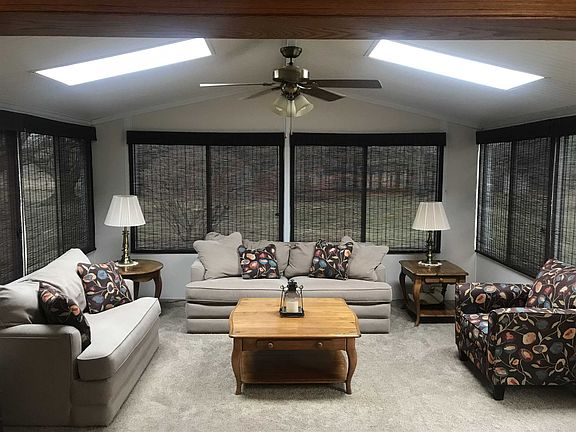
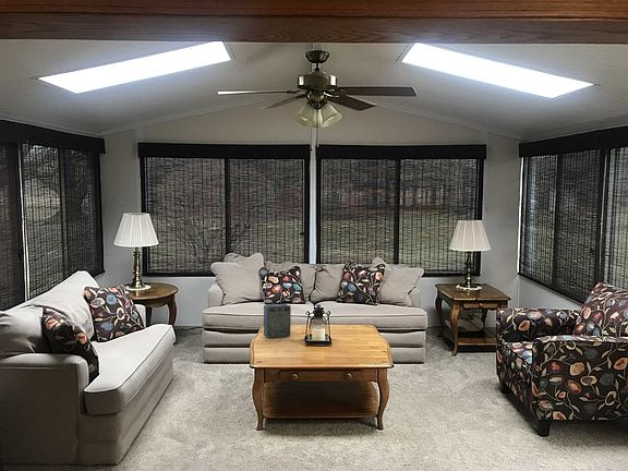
+ book (277, 321)
